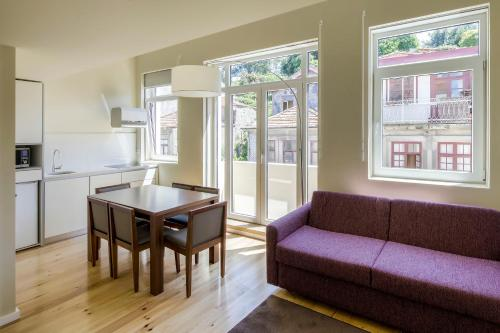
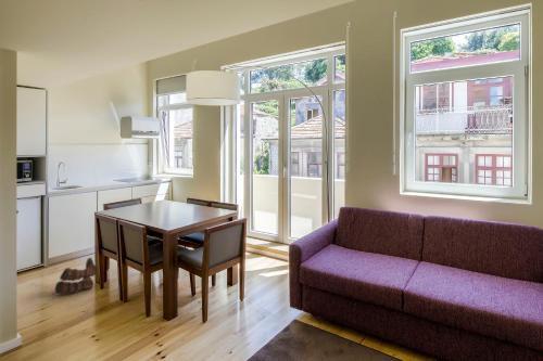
+ boots (74, 275)
